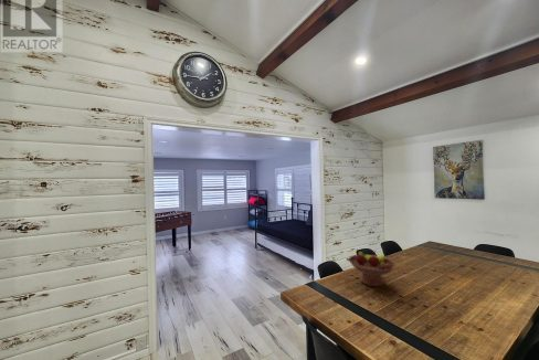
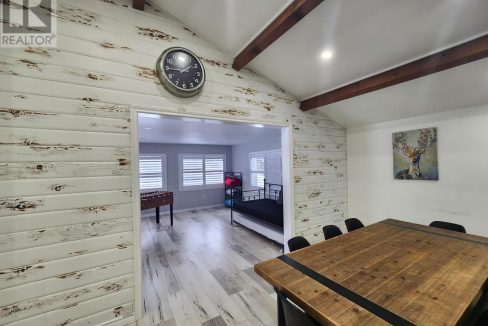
- fruit bowl (371, 267)
